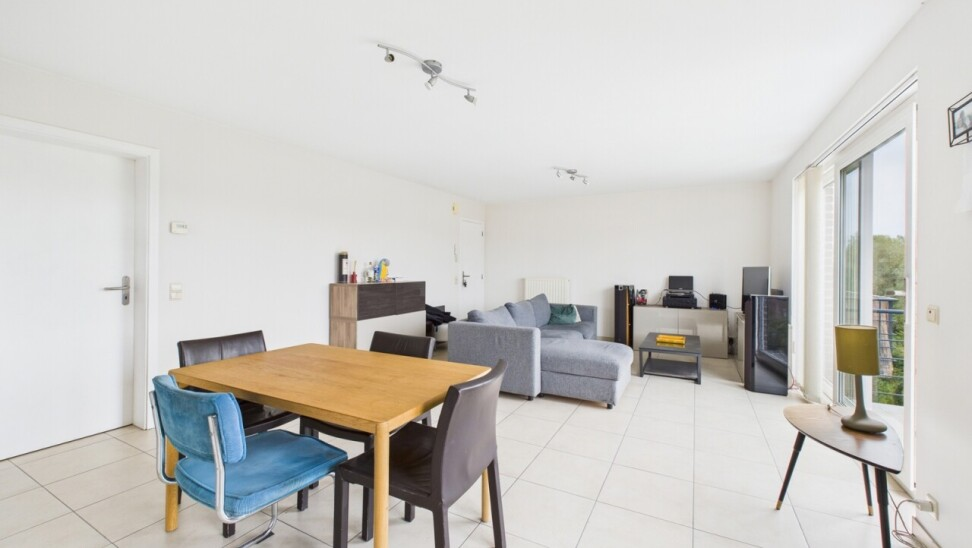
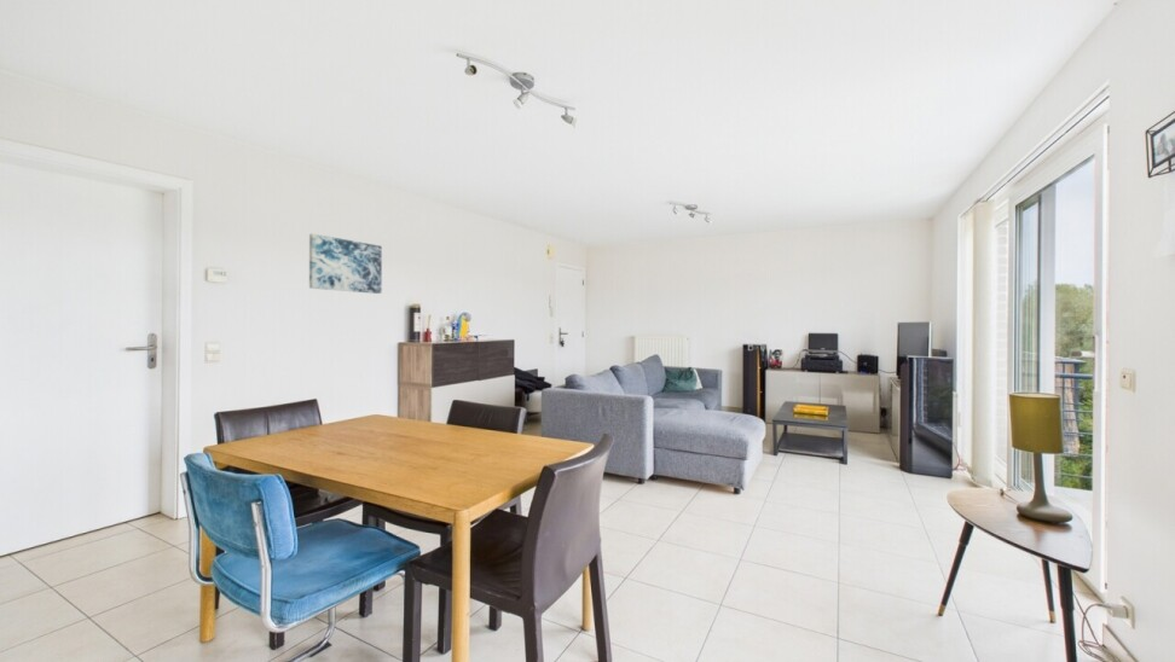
+ wall art (347, 266)
